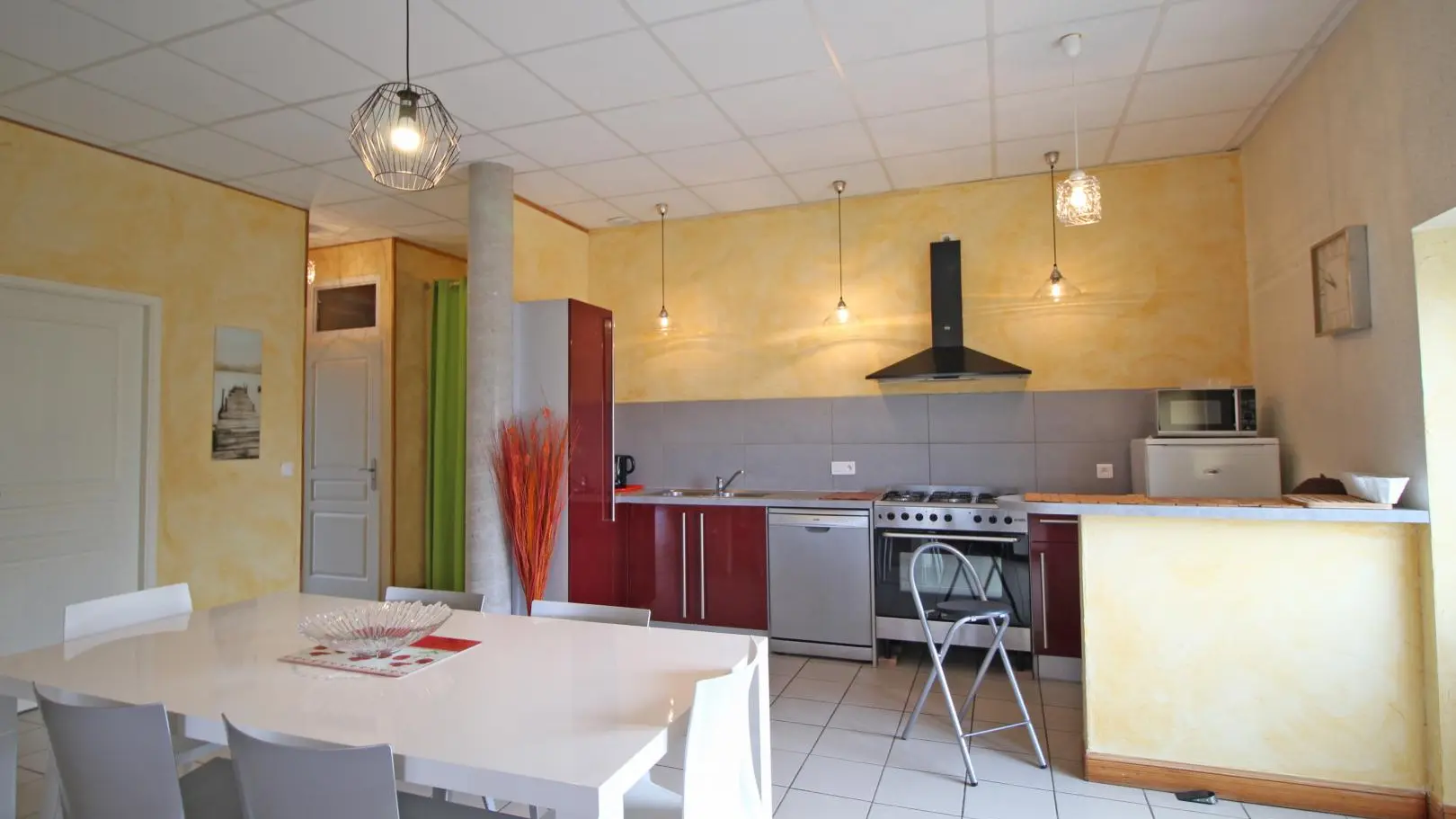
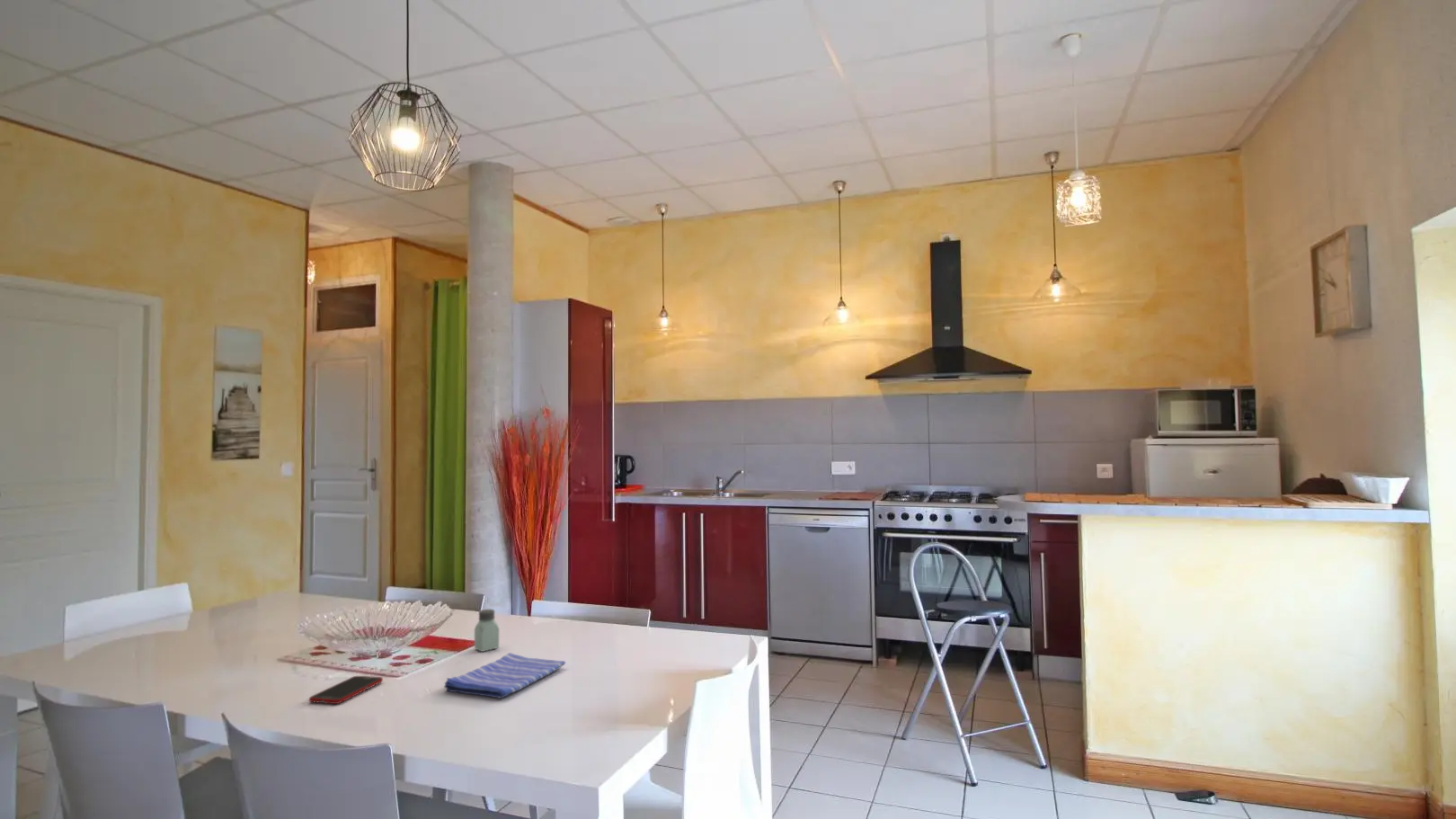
+ cell phone (347, 689)
+ saltshaker (486, 629)
+ dish towel (506, 672)
